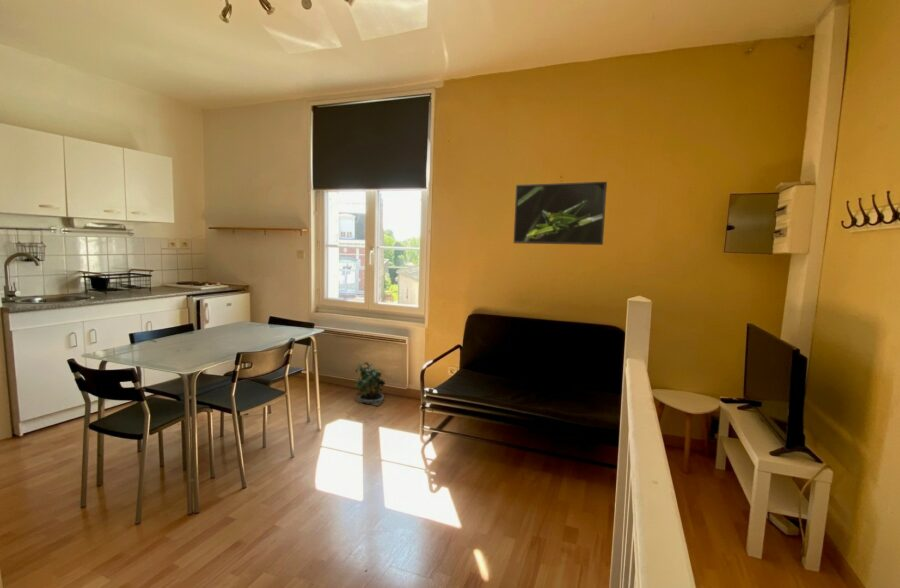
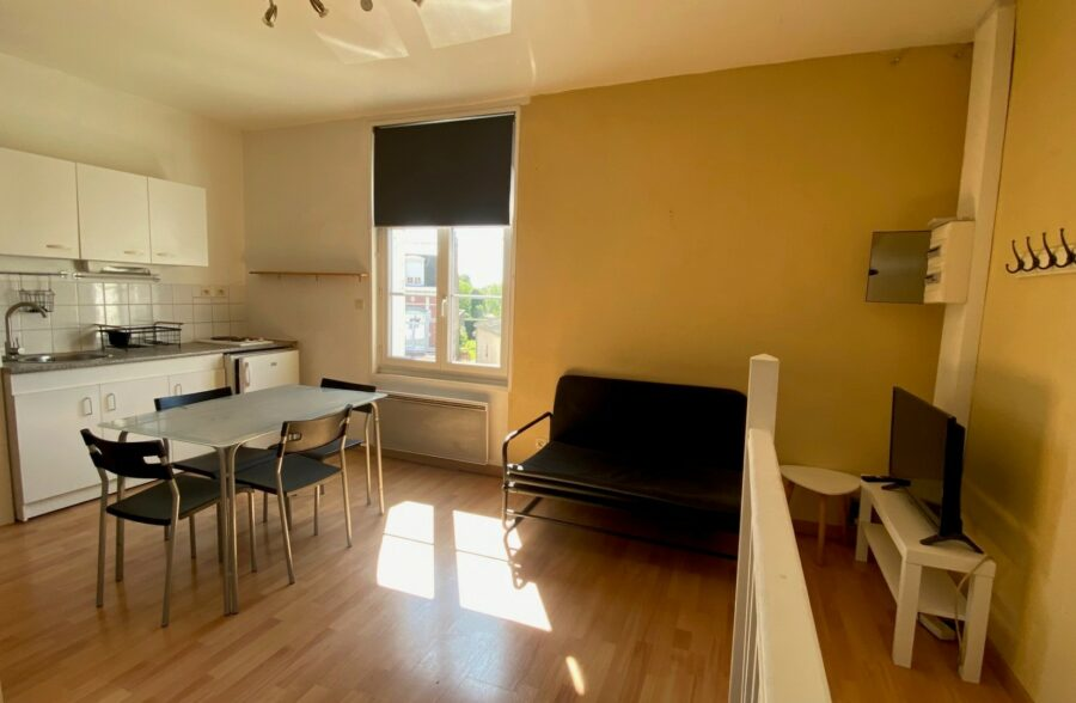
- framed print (558, 213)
- potted plant (369, 380)
